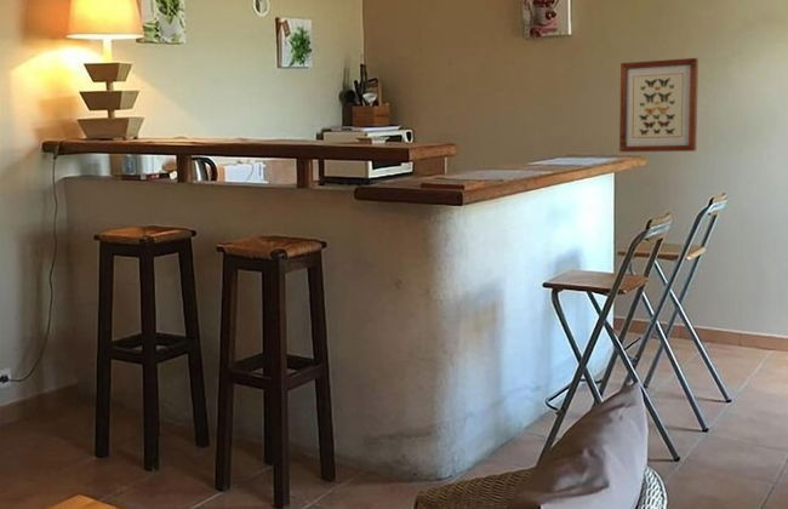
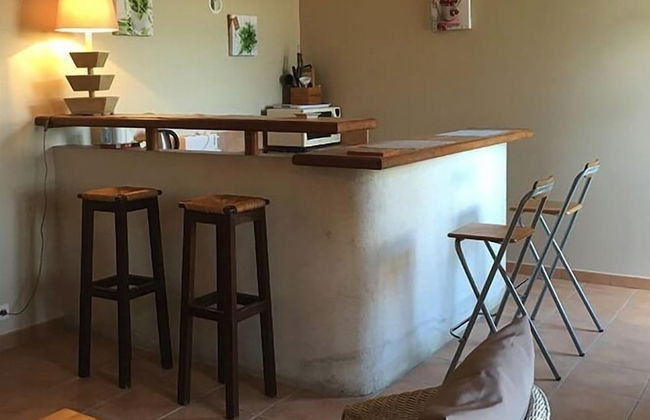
- wall art (657, 105)
